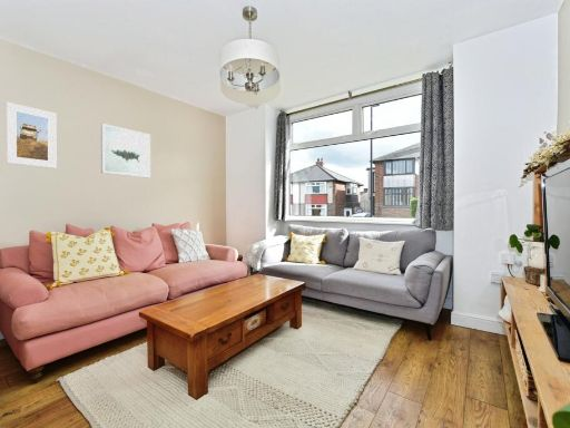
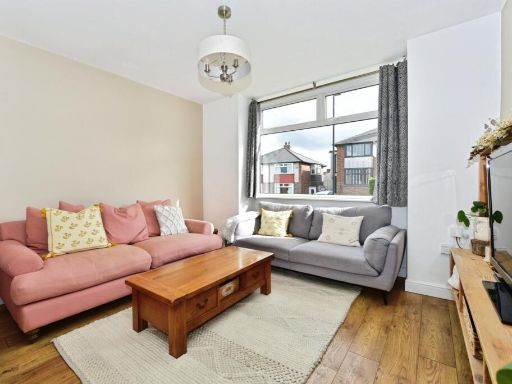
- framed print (32, 136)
- wall art (127, 152)
